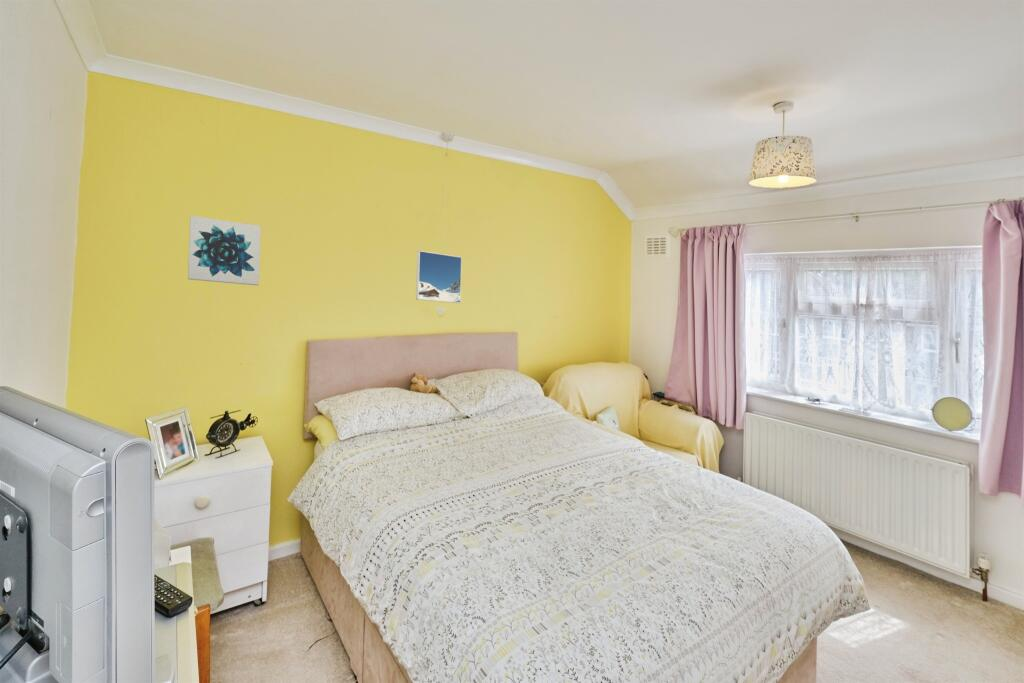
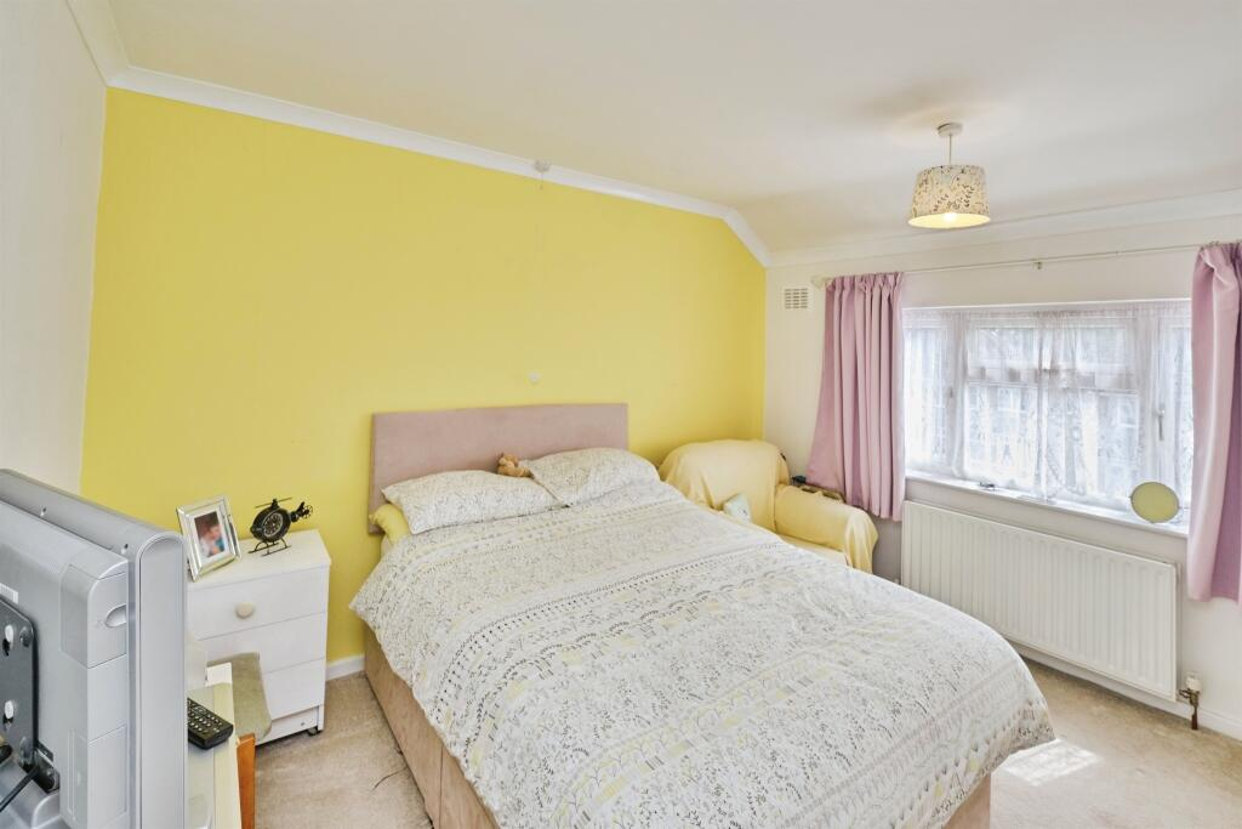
- wall art (225, 251)
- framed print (439, 277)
